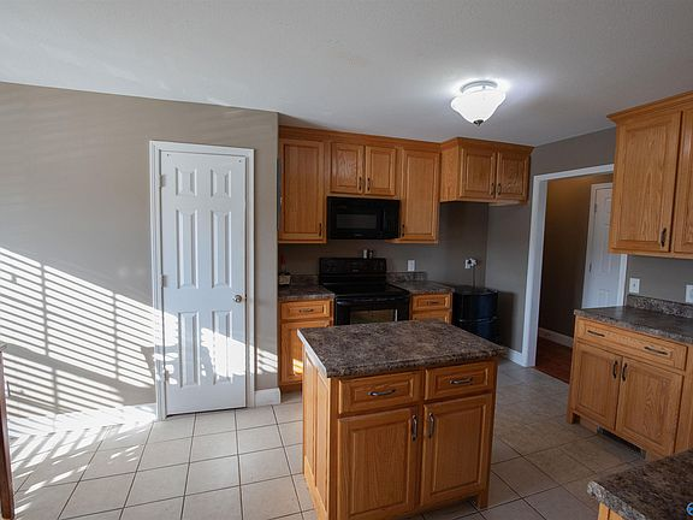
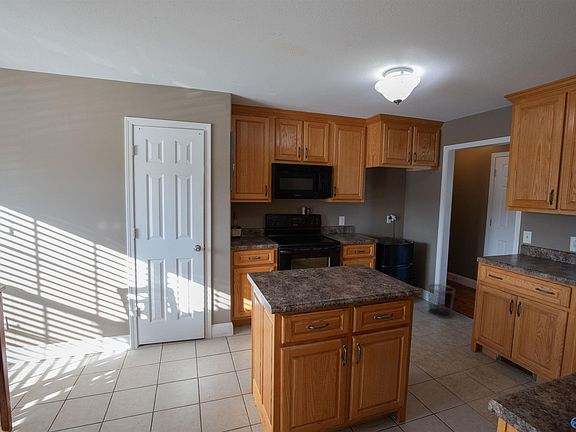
+ waste bin (440, 301)
